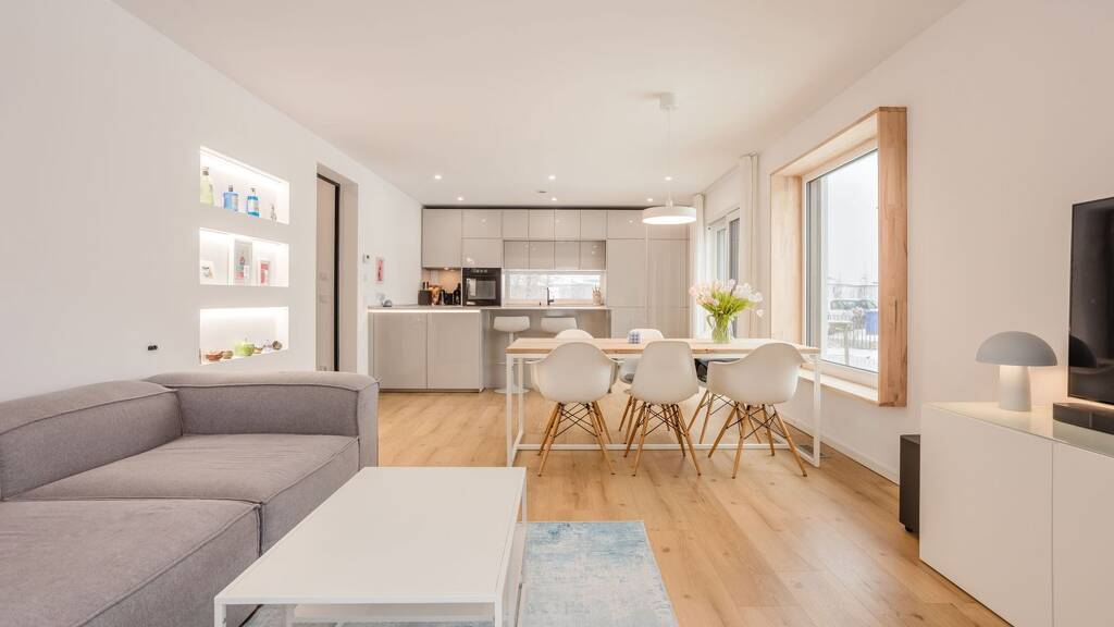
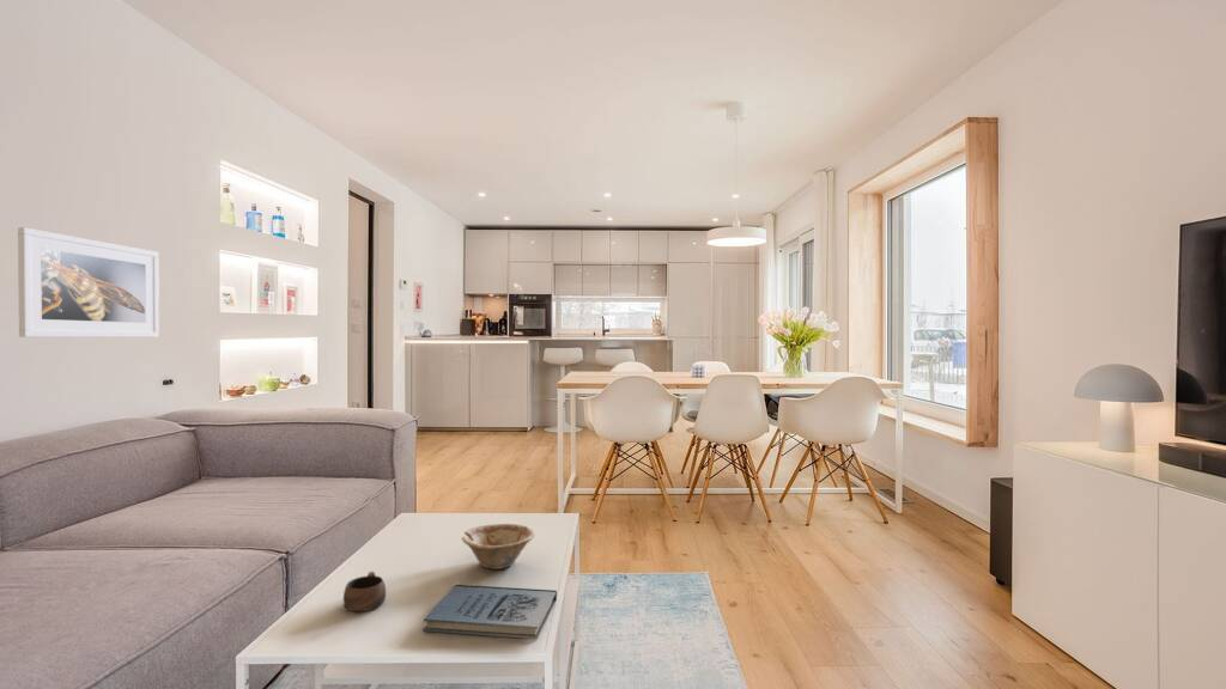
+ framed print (97, 288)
+ book (493, 609)
+ cup (368, 590)
+ dish (498, 548)
